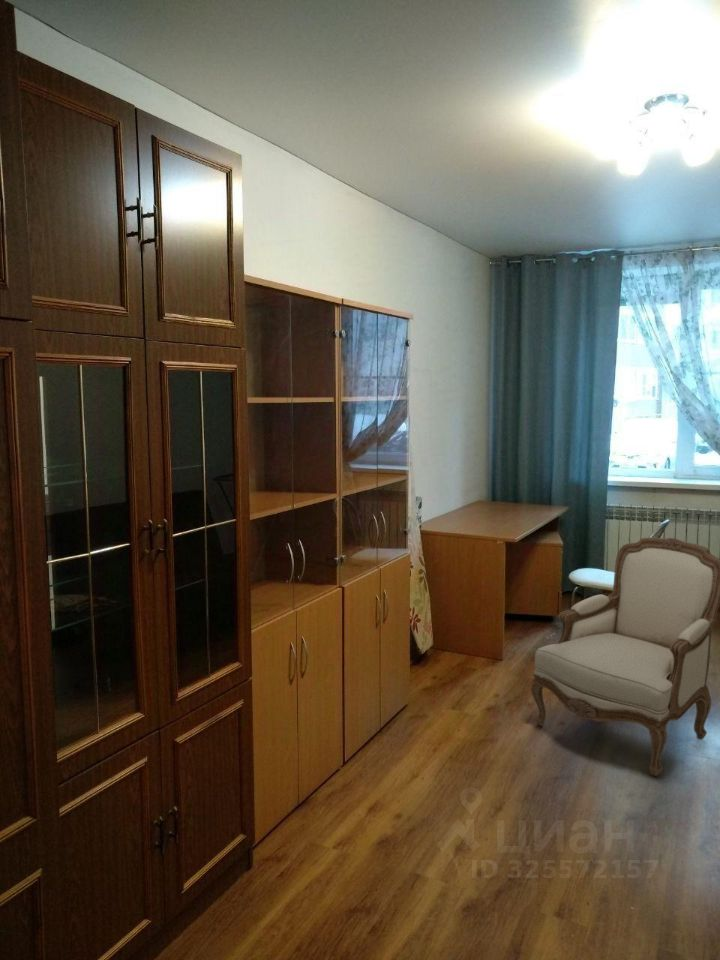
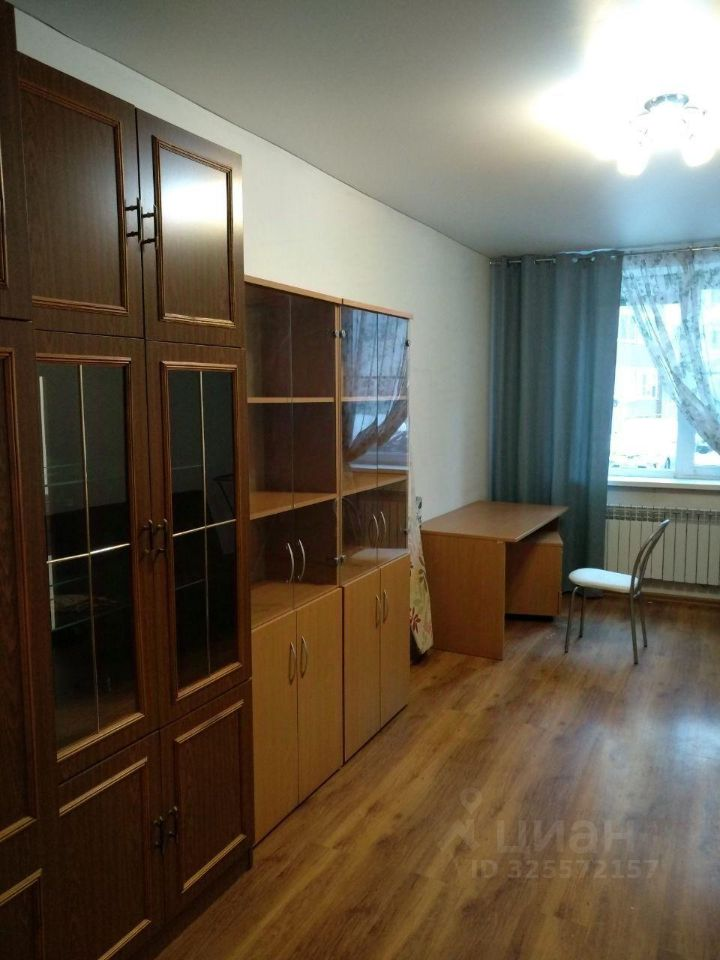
- armchair (630, 640)
